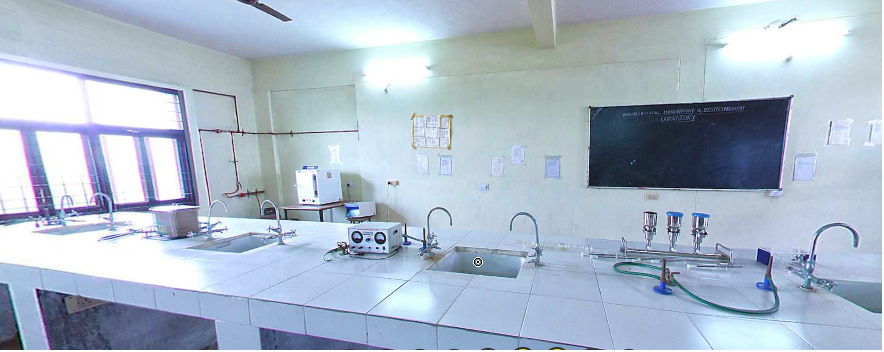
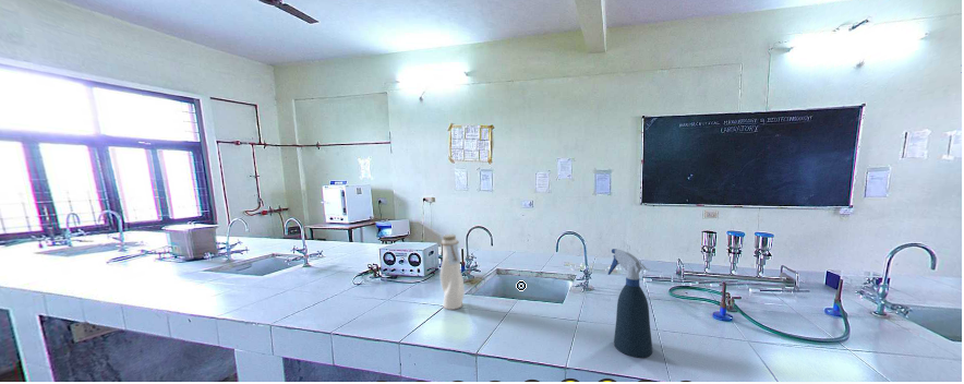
+ spray bottle (629, 300)
+ water bottle (451, 271)
